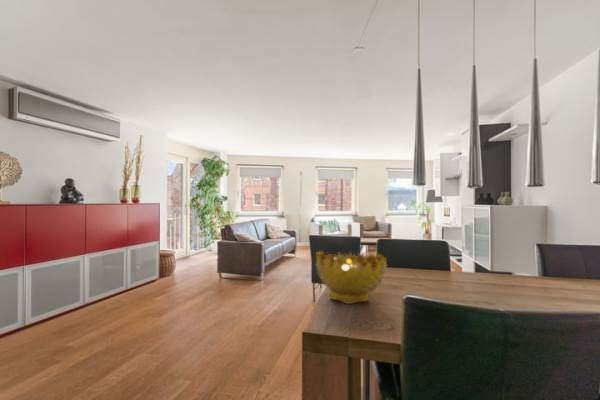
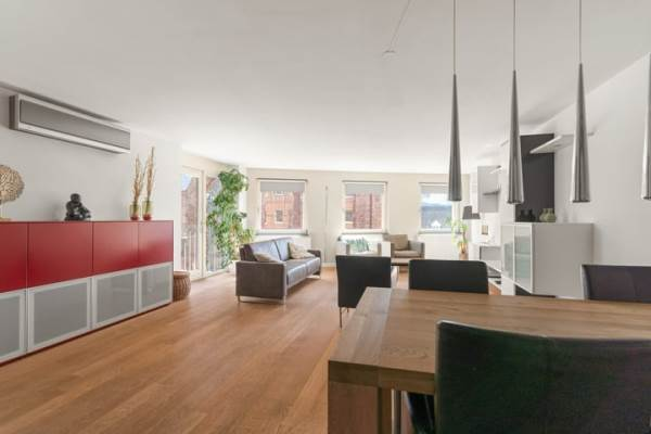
- decorative bowl (350, 275)
